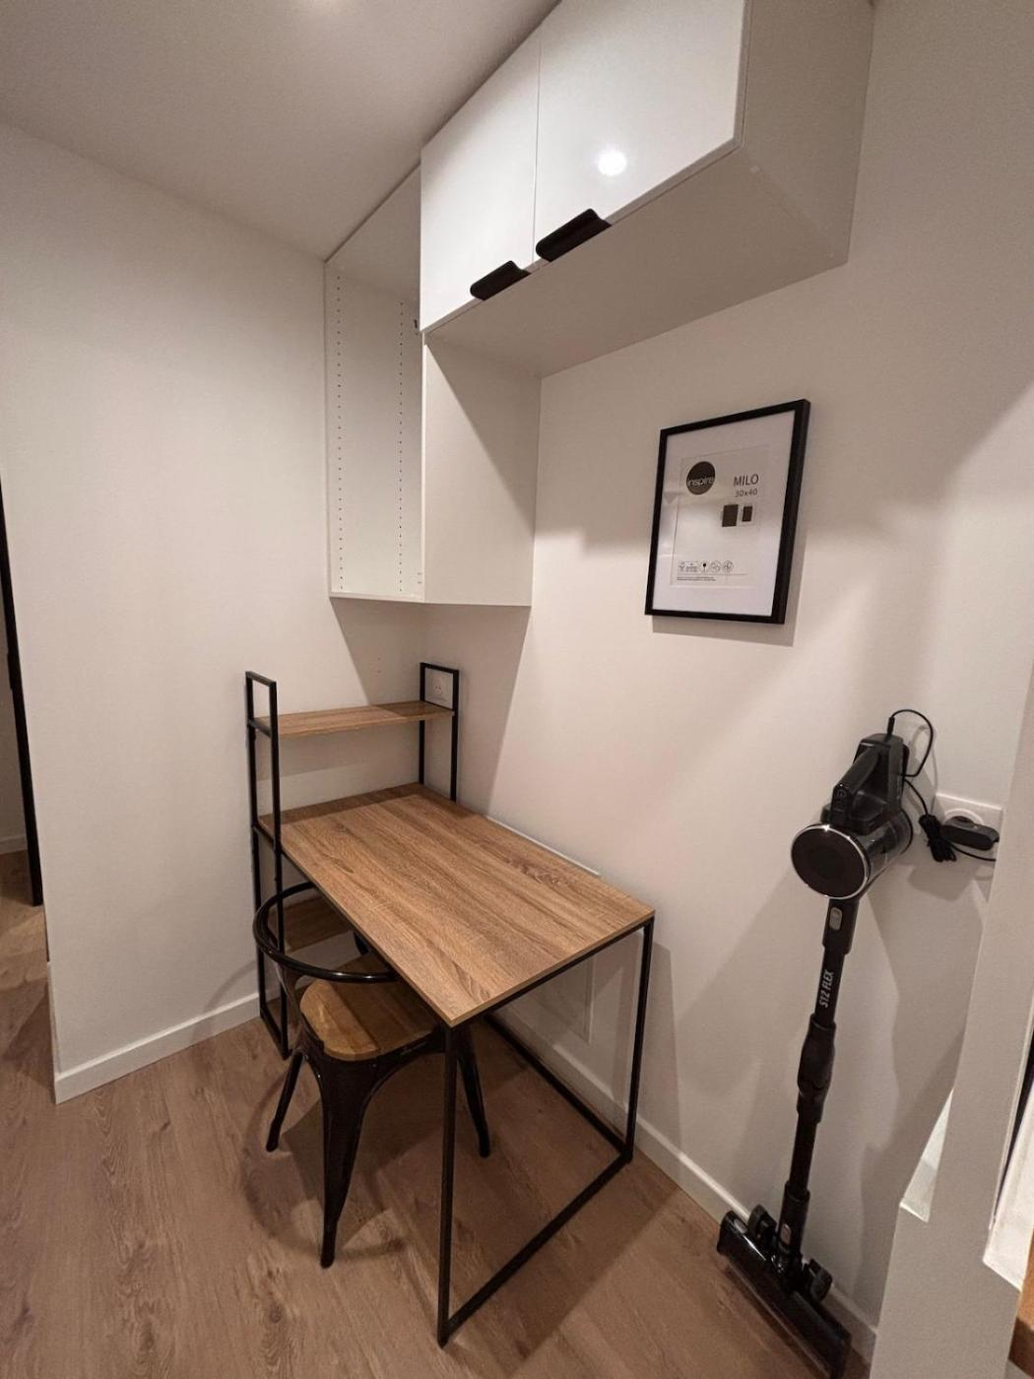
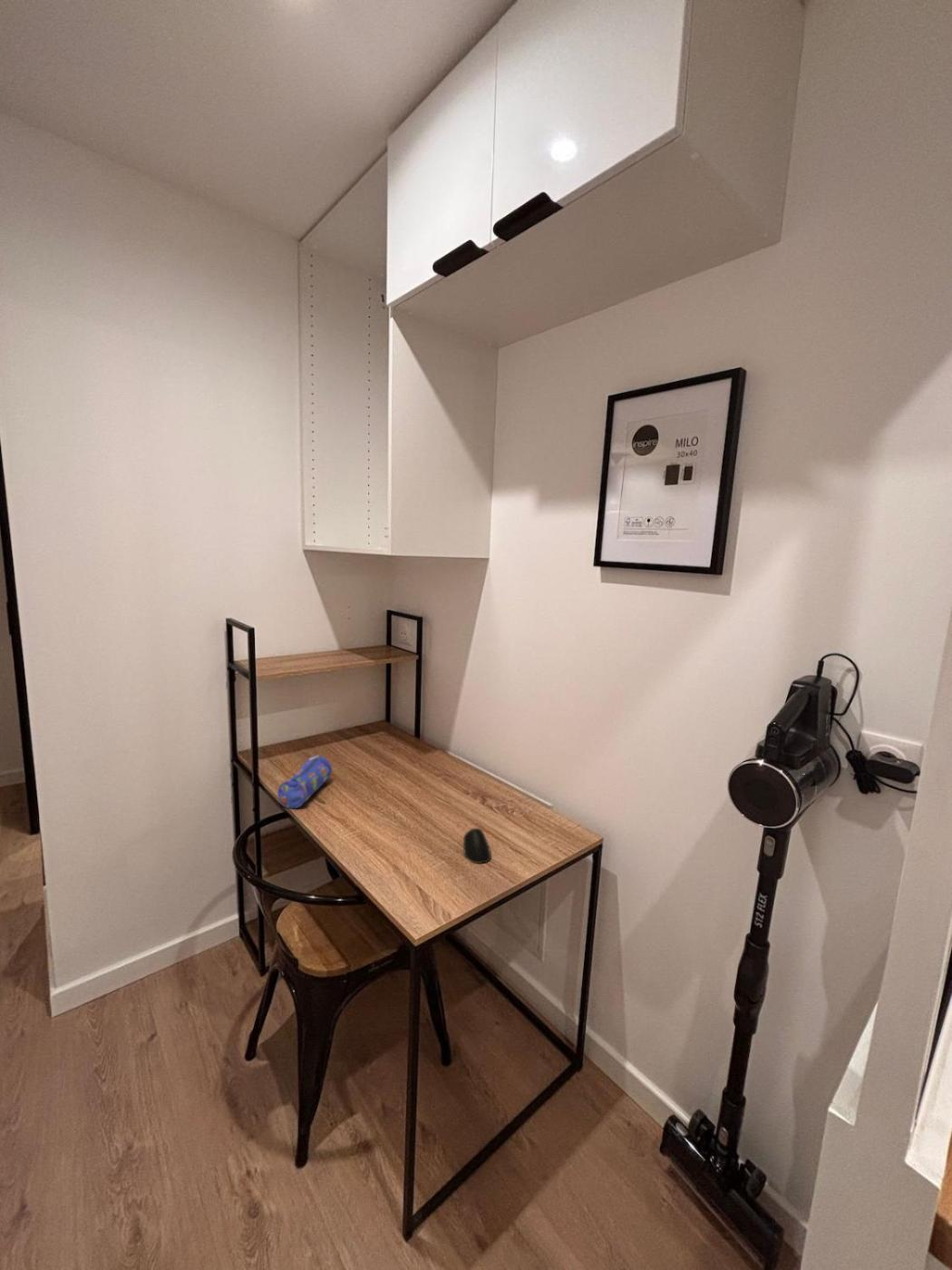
+ computer mouse (476, 841)
+ pencil case (306, 778)
